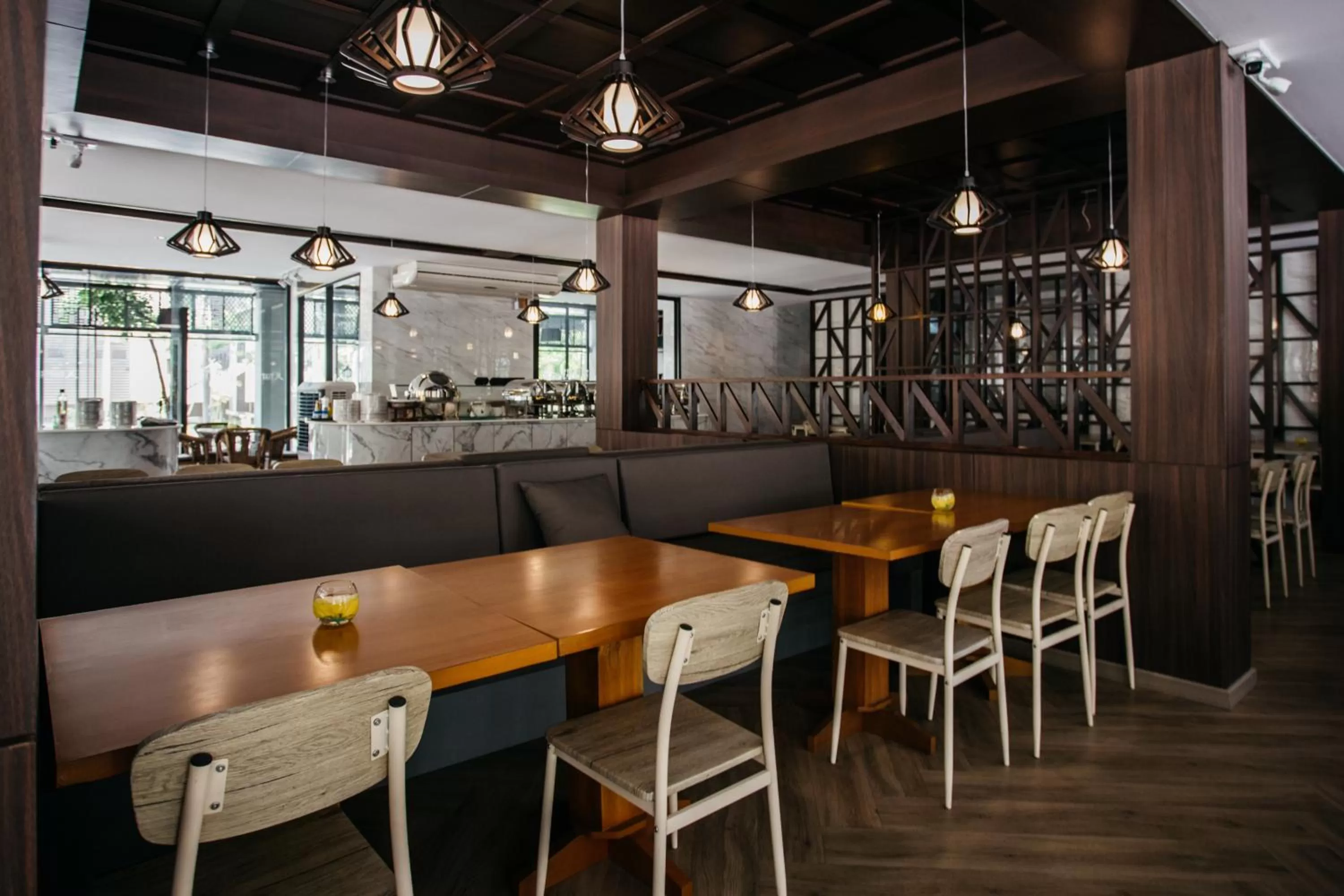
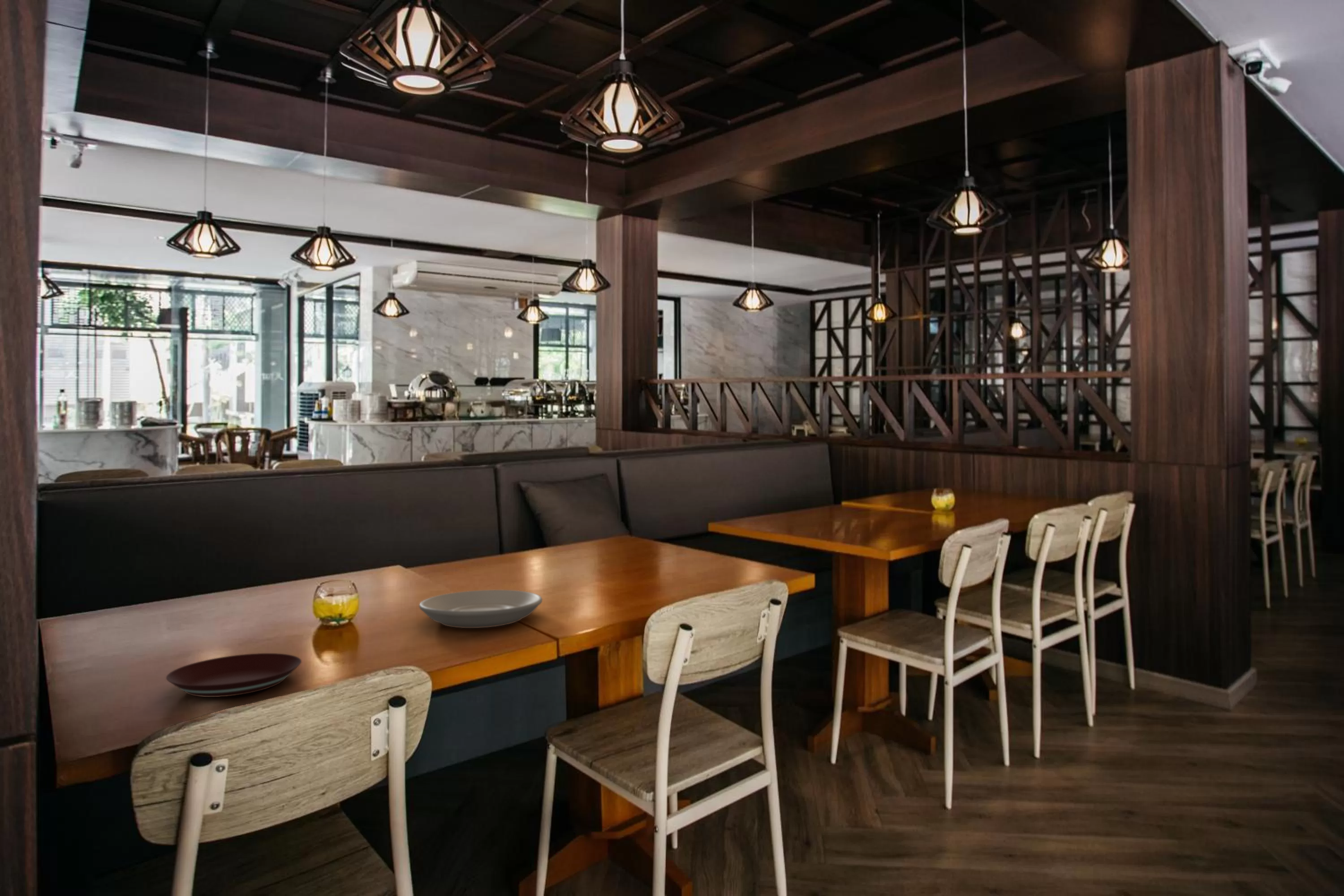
+ plate (482, 609)
+ plate (236, 676)
